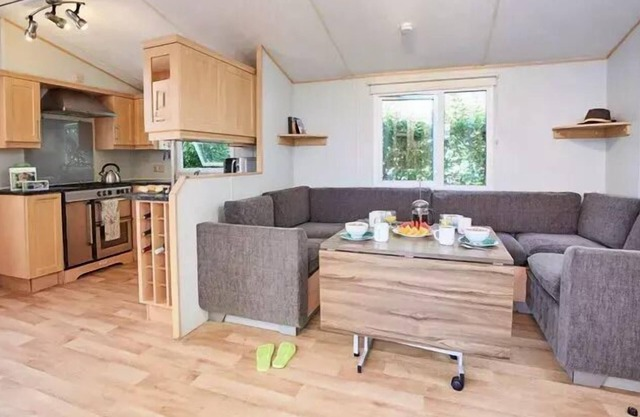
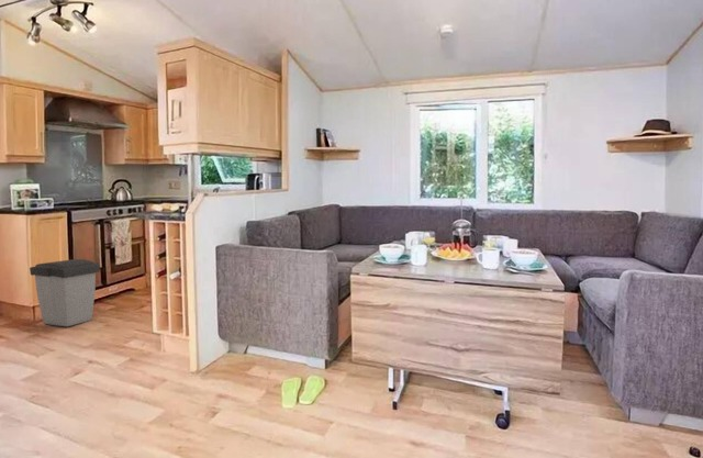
+ trash can (65, 292)
